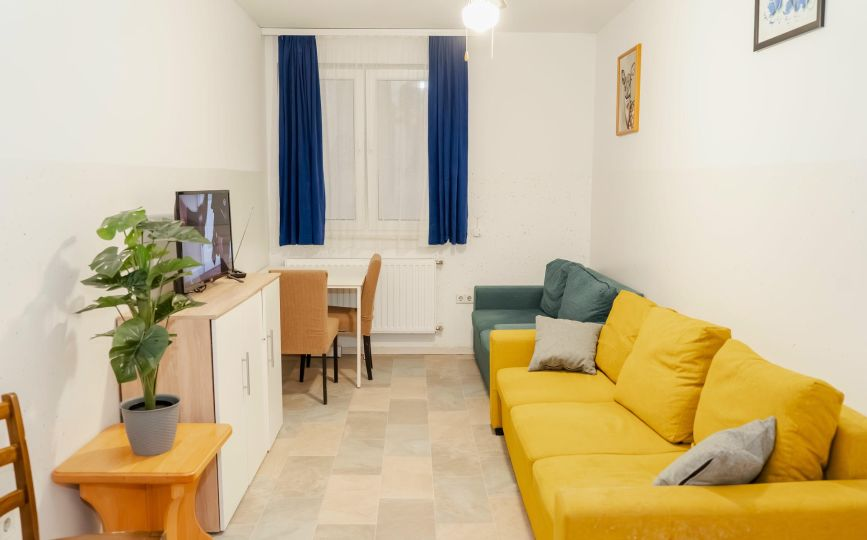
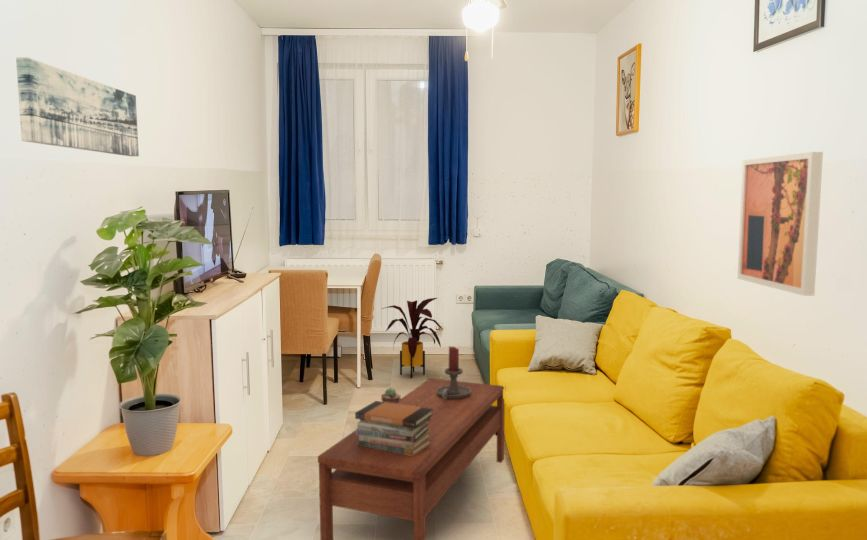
+ candle holder (451, 371)
+ book stack (393, 426)
+ house plant (411, 337)
+ potted succulent (390, 400)
+ wall art (87, 114)
+ coffee table (426, 458)
+ wall art (775, 222)
